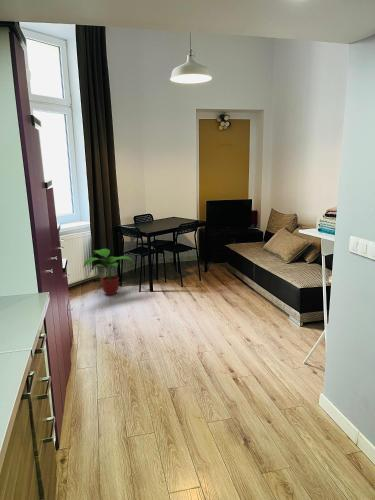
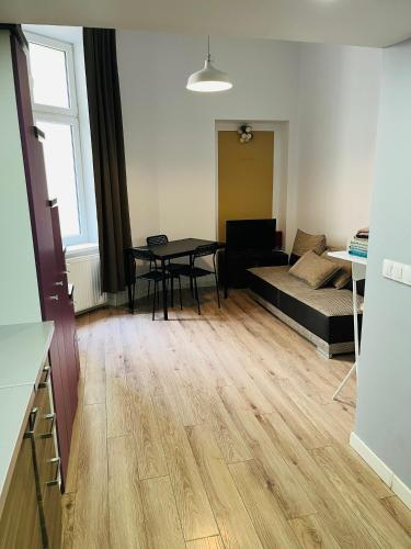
- potted plant (103, 277)
